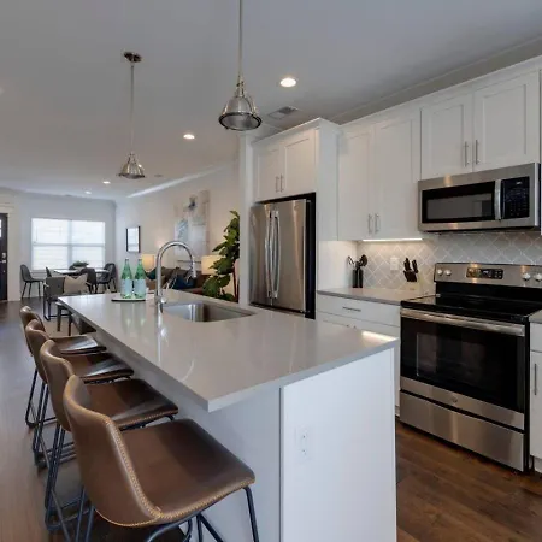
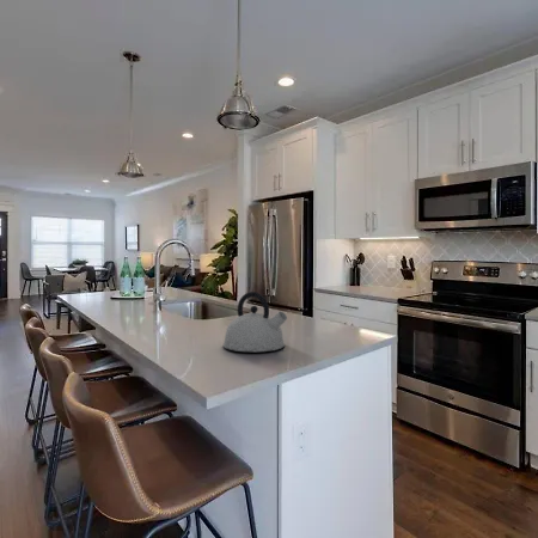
+ kettle (256, 318)
